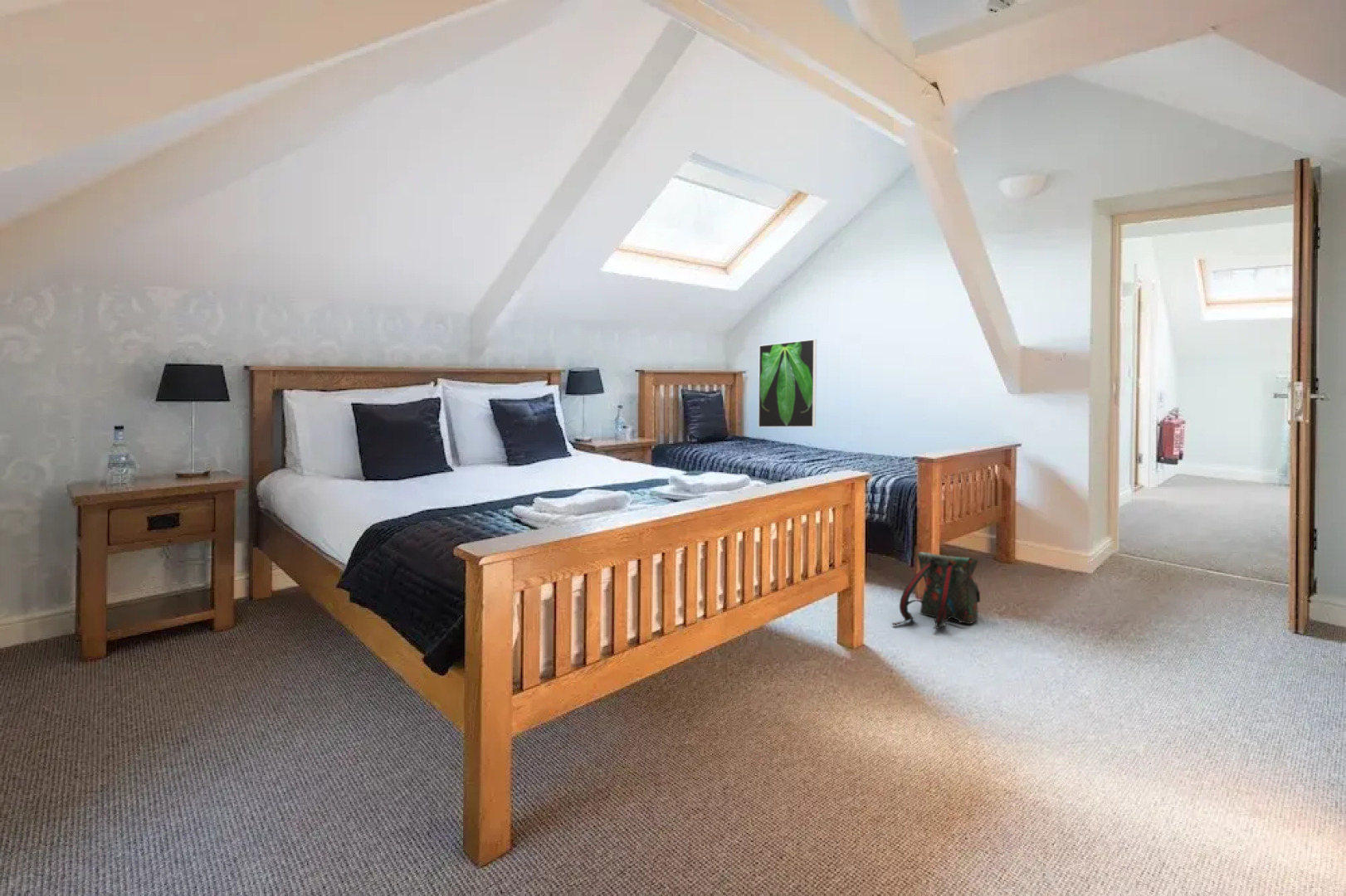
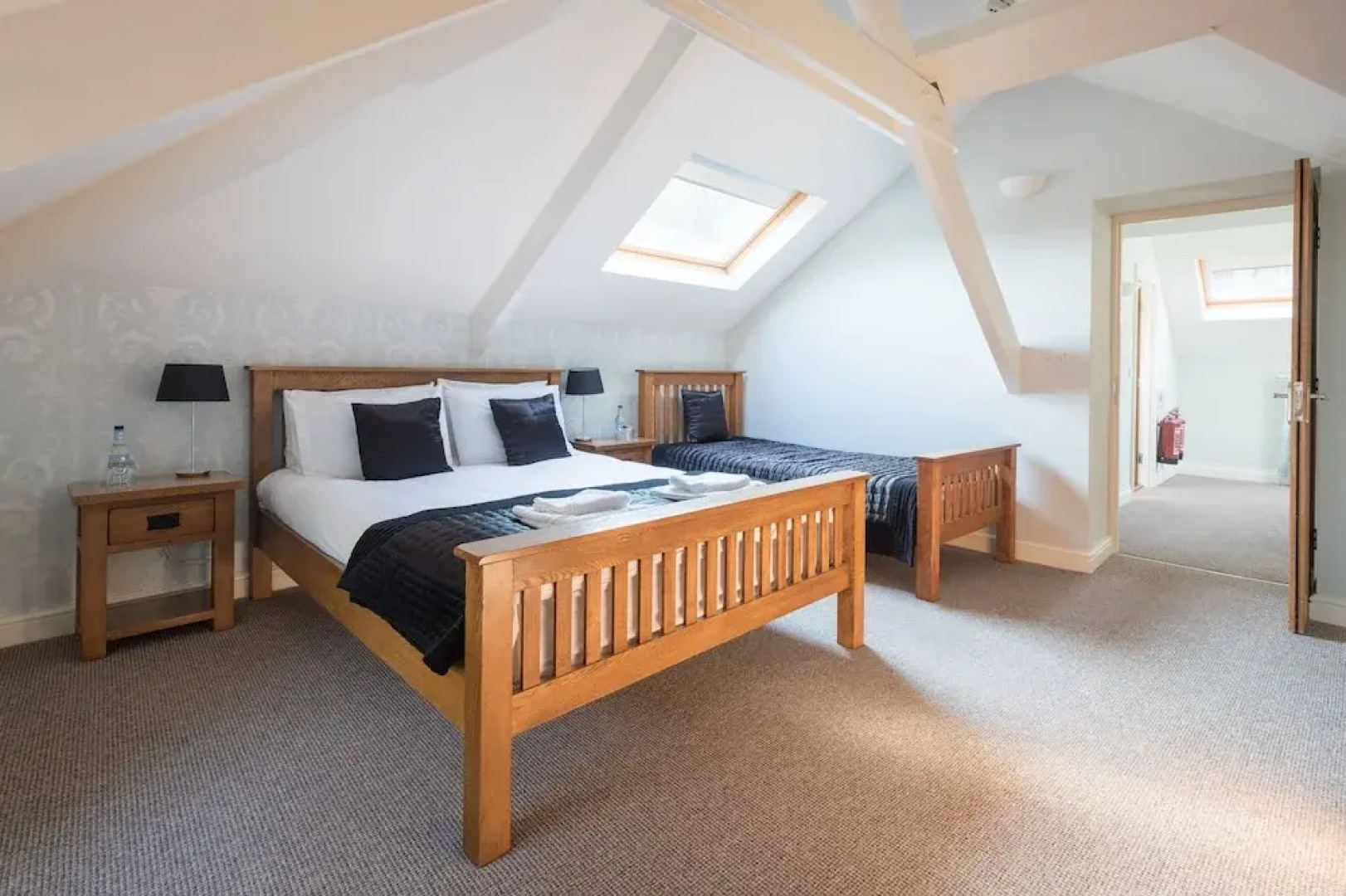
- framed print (786, 384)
- backpack (936, 588)
